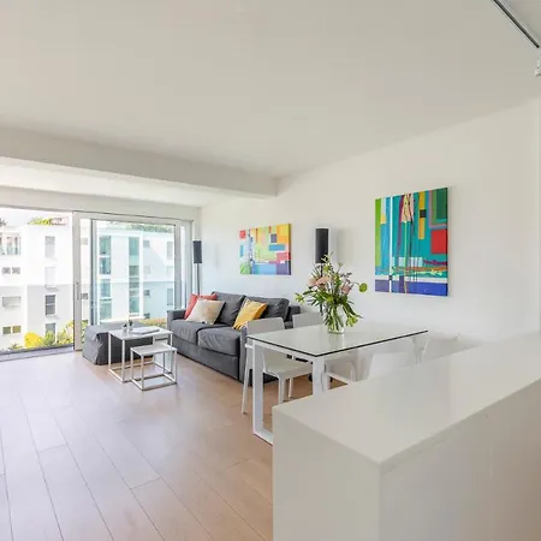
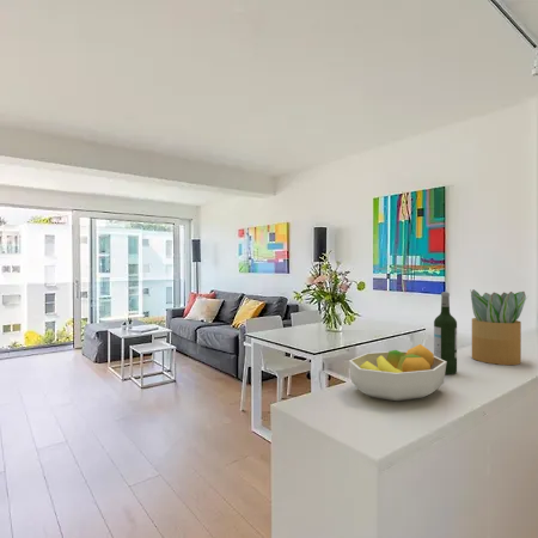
+ fruit bowl (397, 368)
+ potted plant (499, 324)
+ wine bottle (445, 331)
